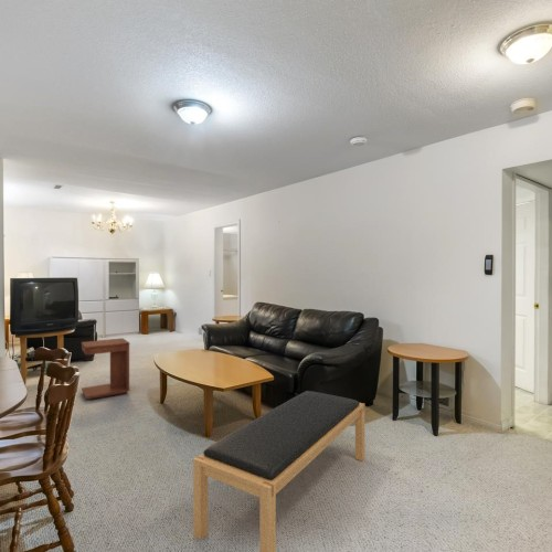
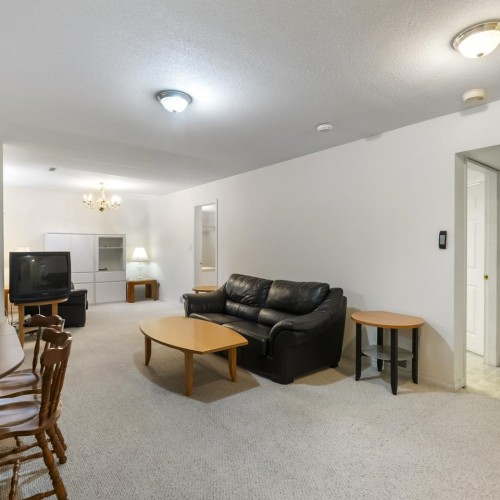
- bench (294, 454)
- side table (110, 368)
